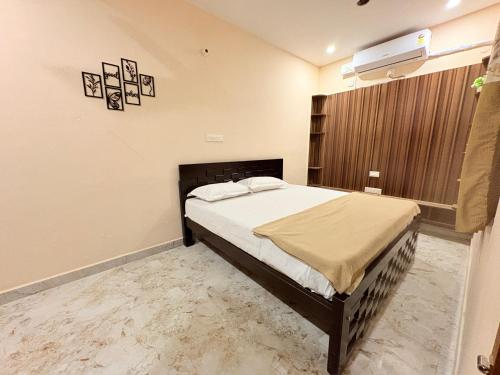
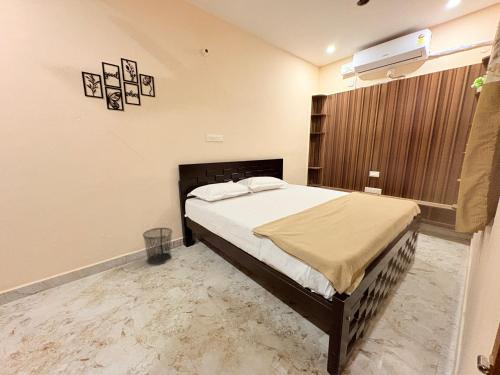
+ waste bin (158, 245)
